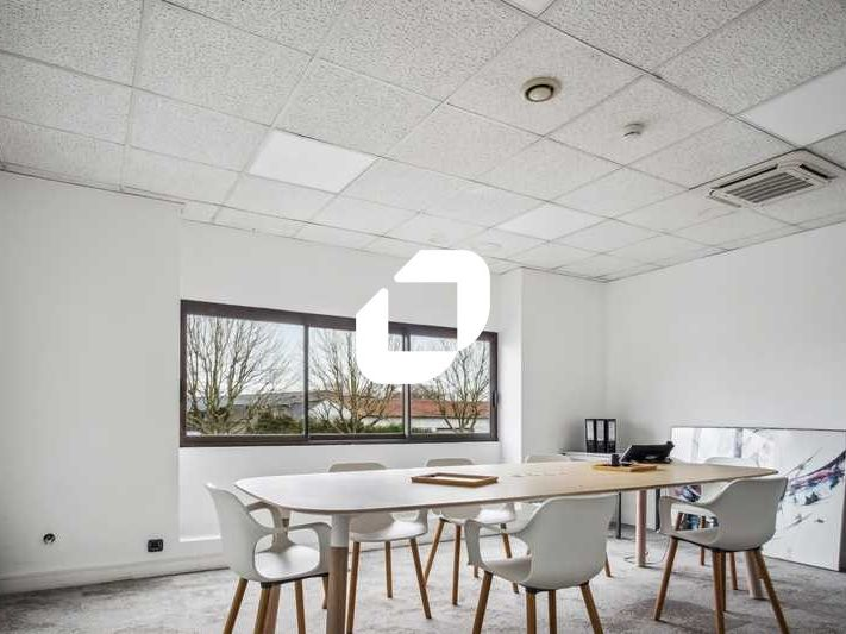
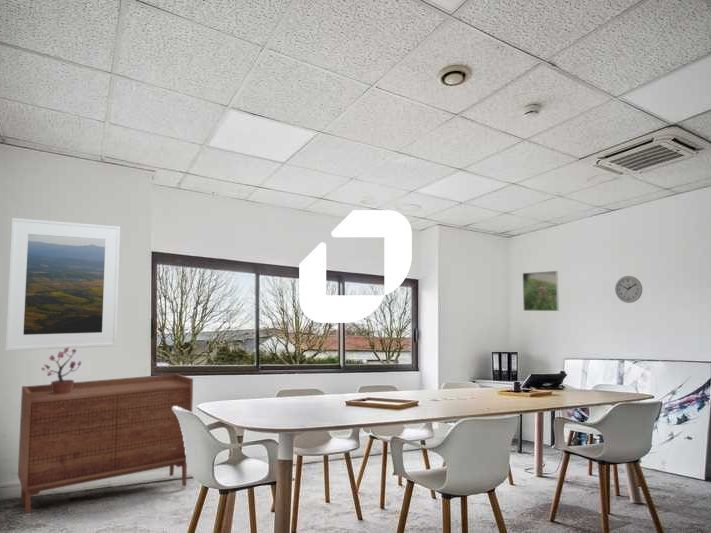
+ wall clock (628, 289)
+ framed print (540, 291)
+ potted plant (61, 370)
+ sideboard (109, 438)
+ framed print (66, 284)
